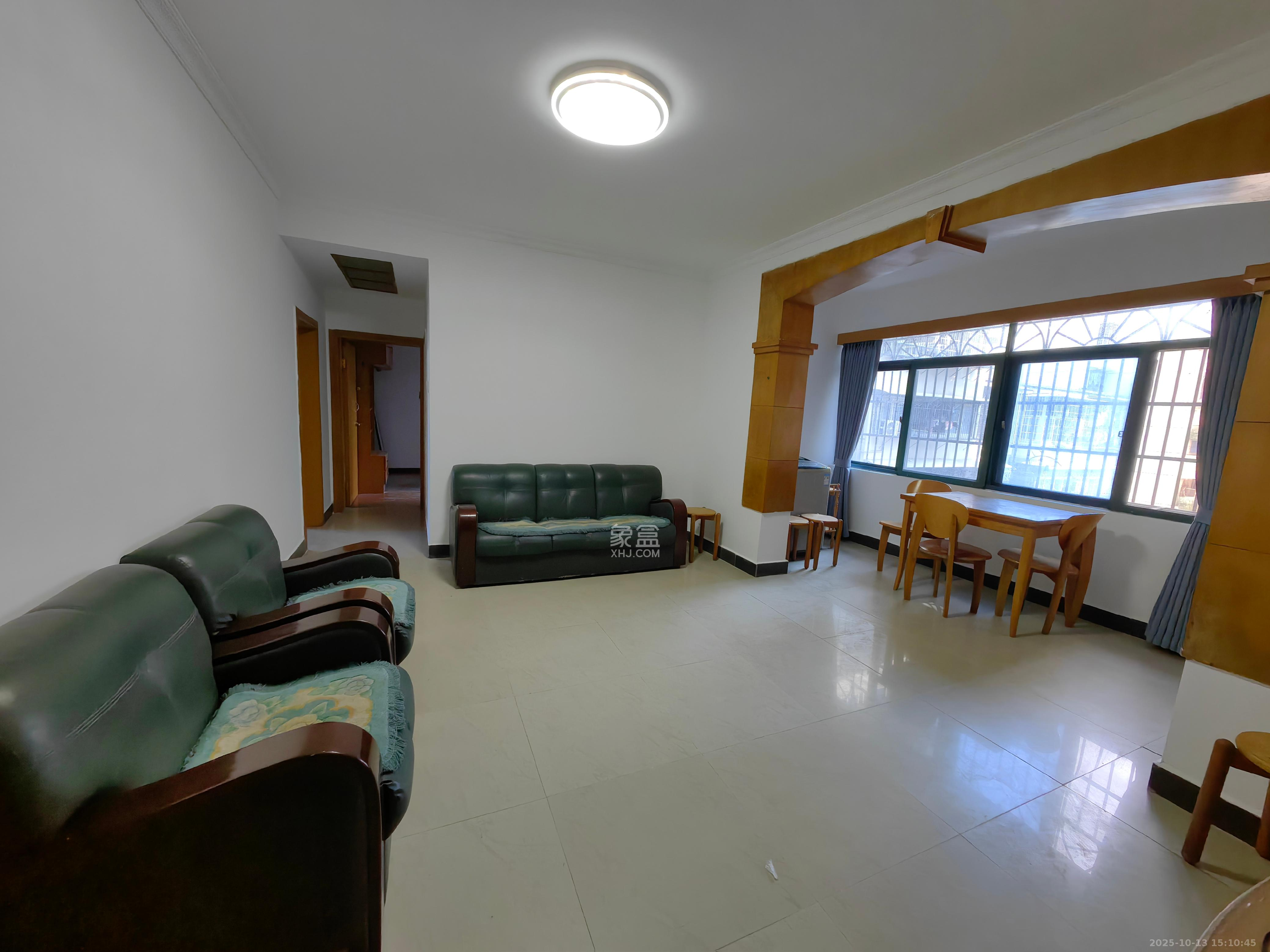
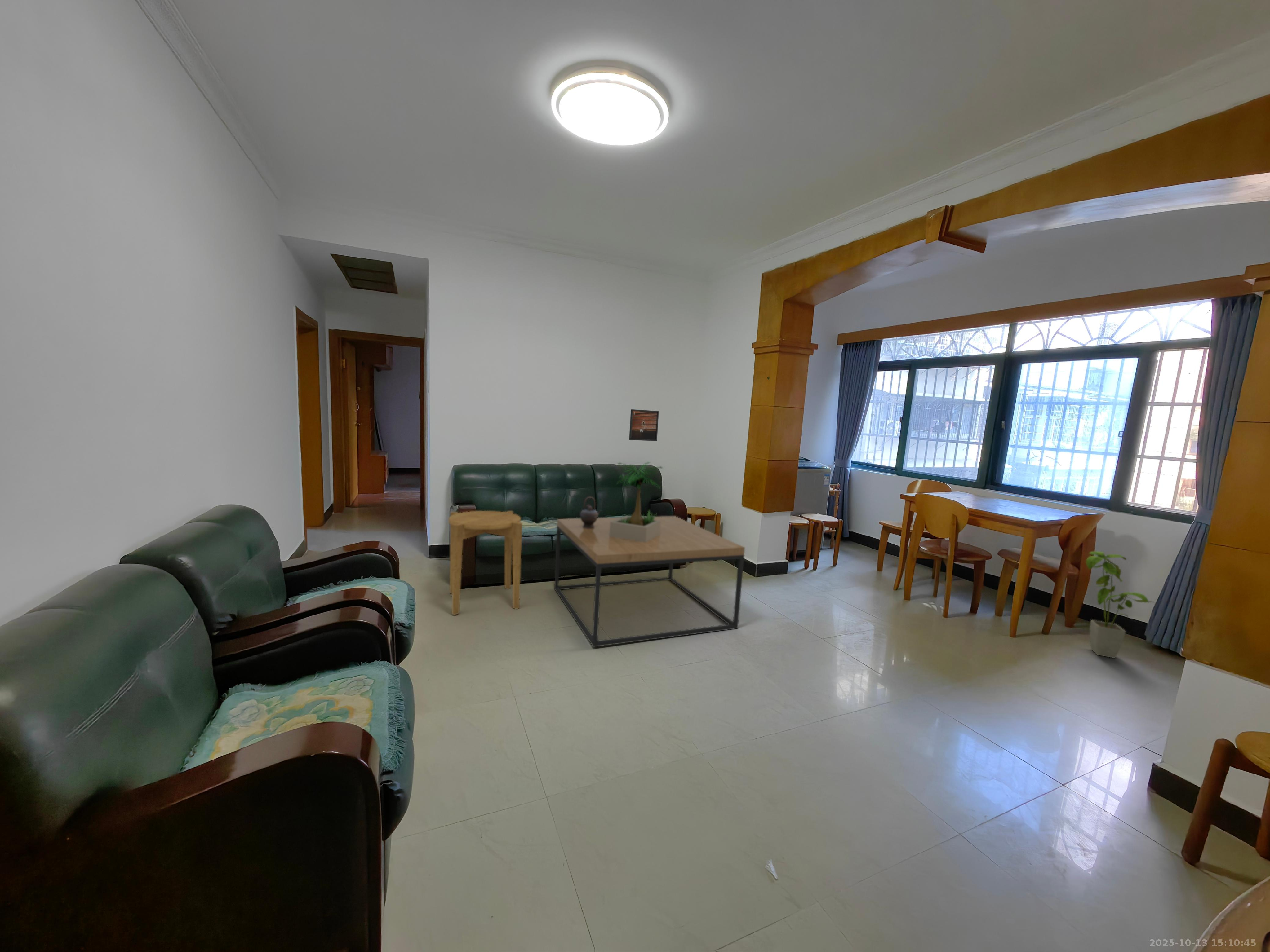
+ house plant (1109, 606)
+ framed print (644, 425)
+ side table (505, 559)
+ coffee table (640, 565)
+ teapot (591, 512)
+ potted plant (640, 498)
